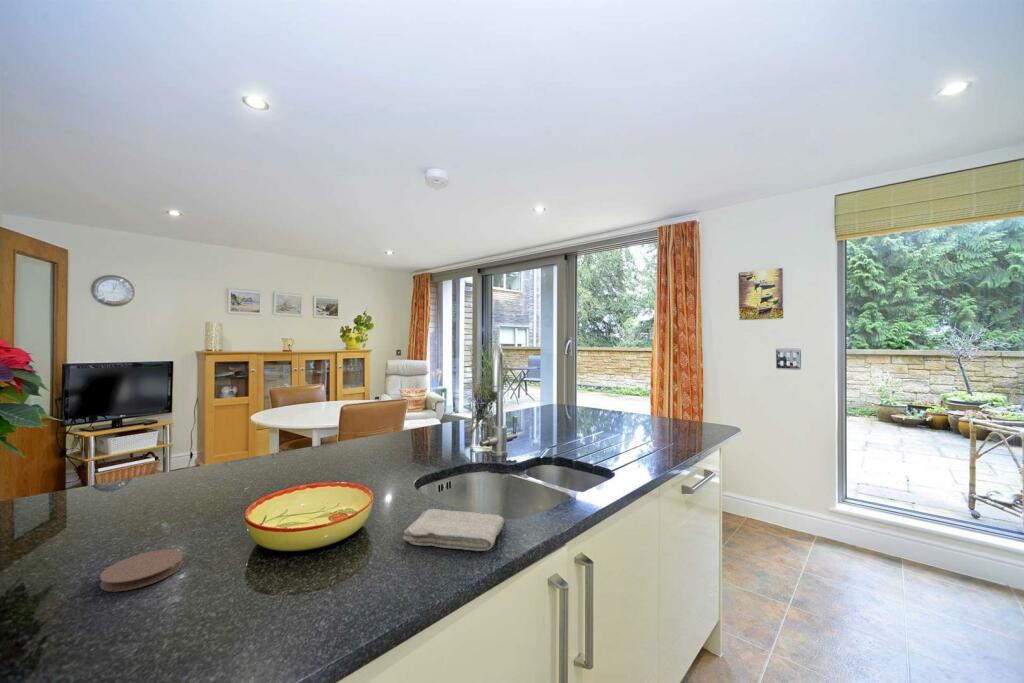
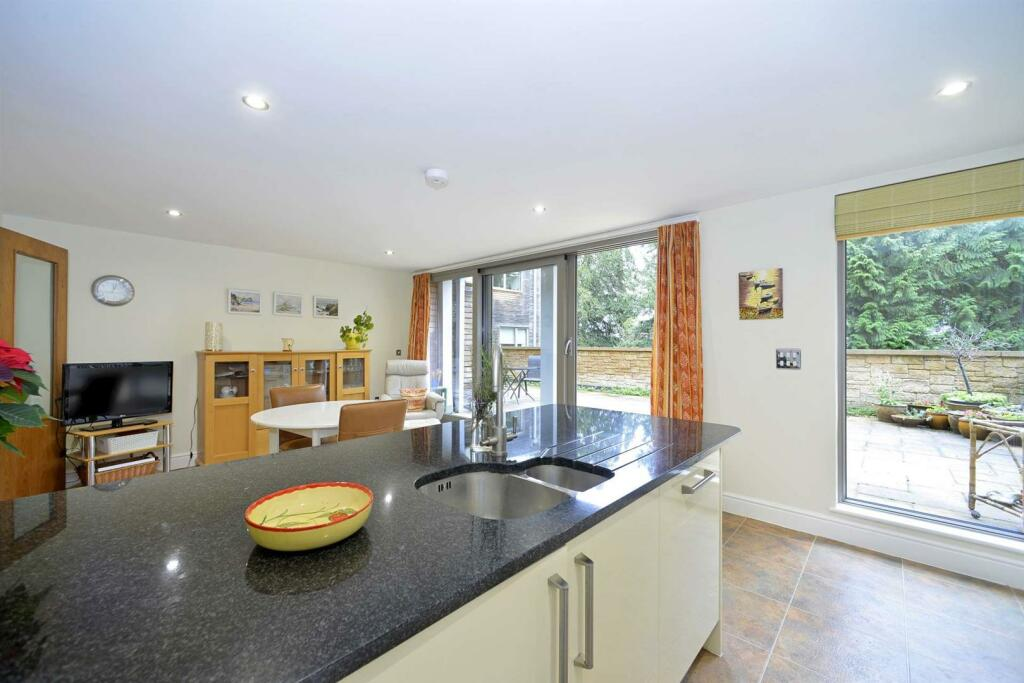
- washcloth (455, 527)
- coaster (143, 568)
